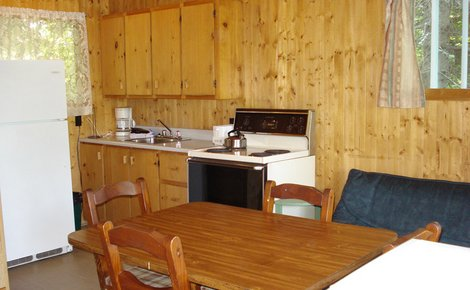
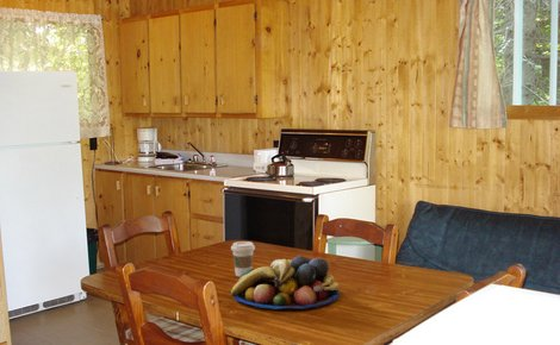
+ coffee cup (243, 258)
+ fruit bowl (286, 276)
